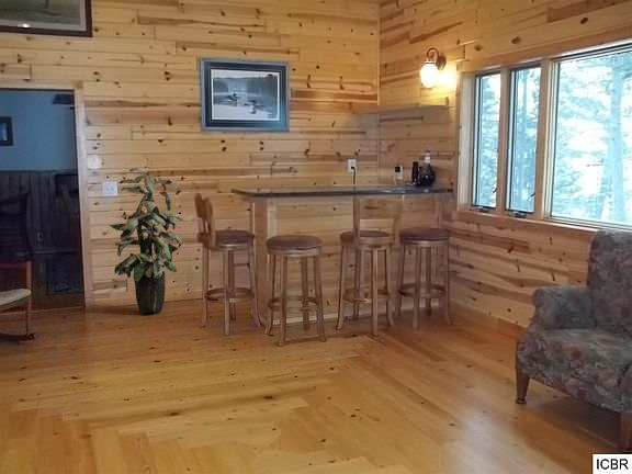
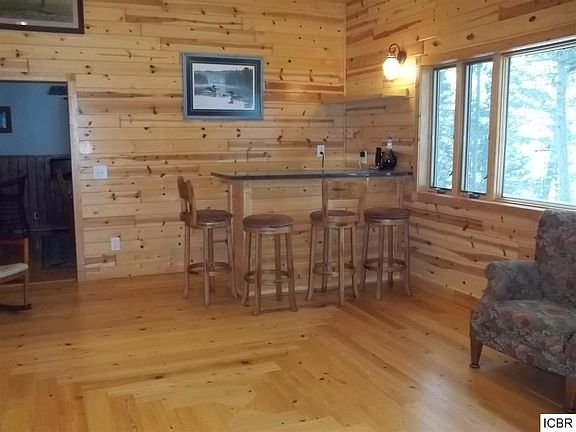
- indoor plant (146, 240)
